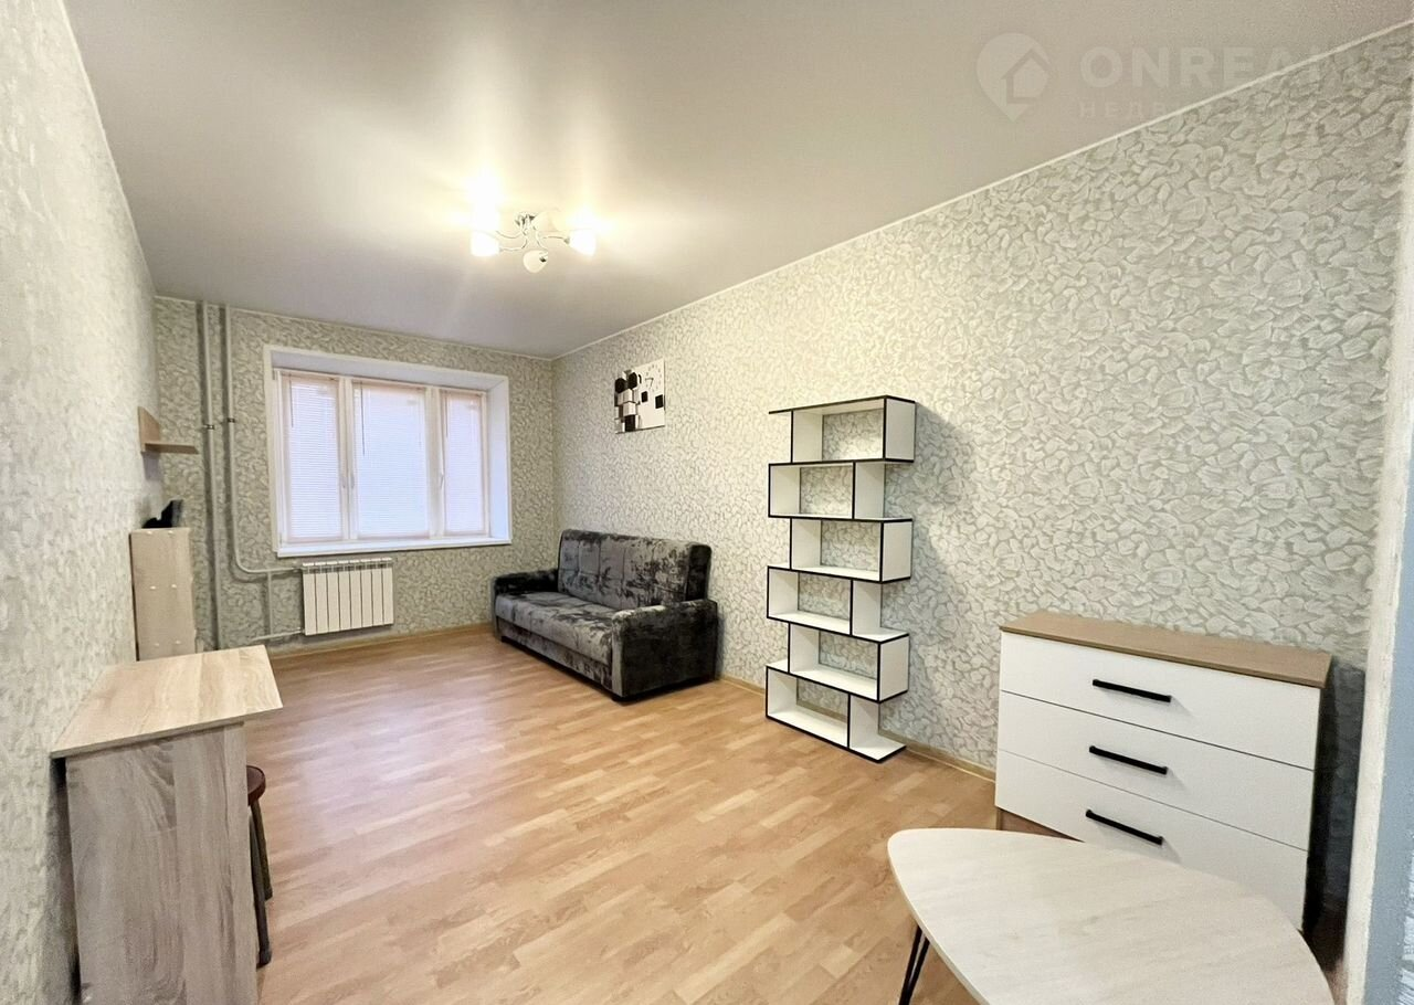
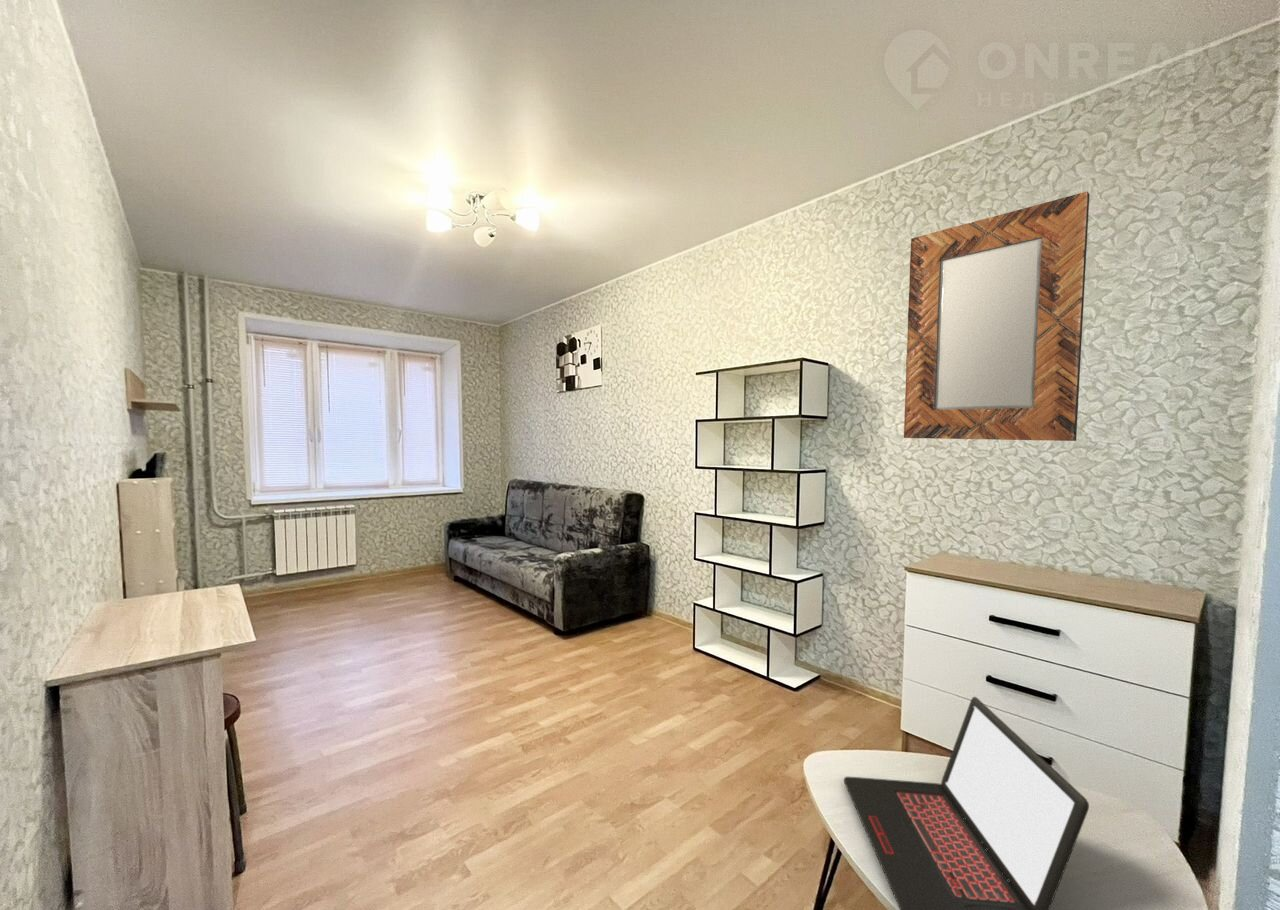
+ laptop (943, 790)
+ home mirror (985, 330)
